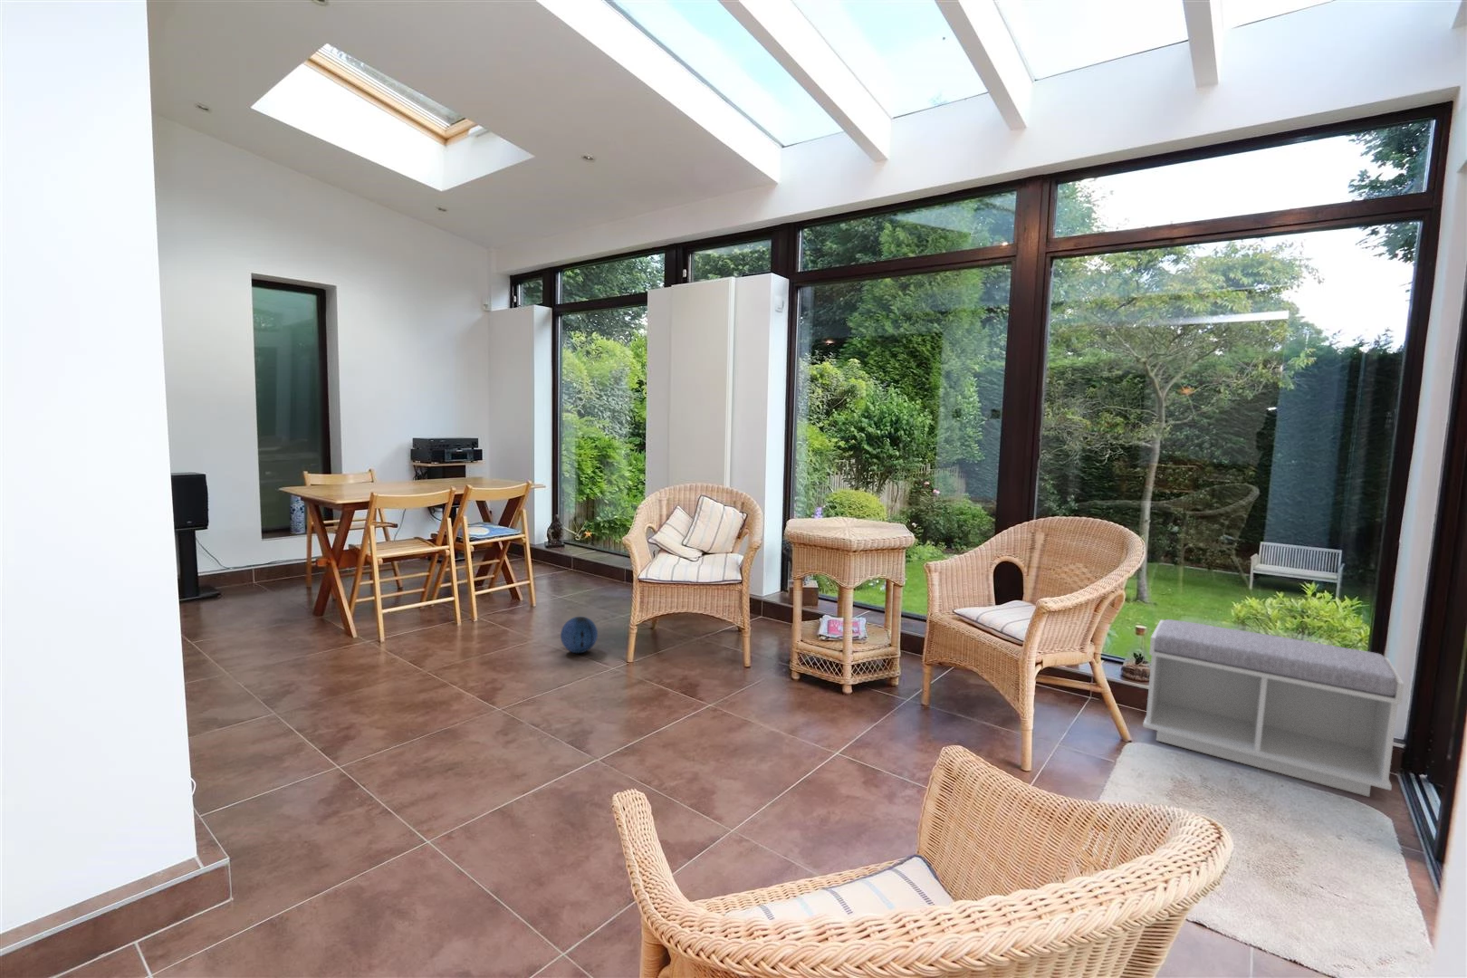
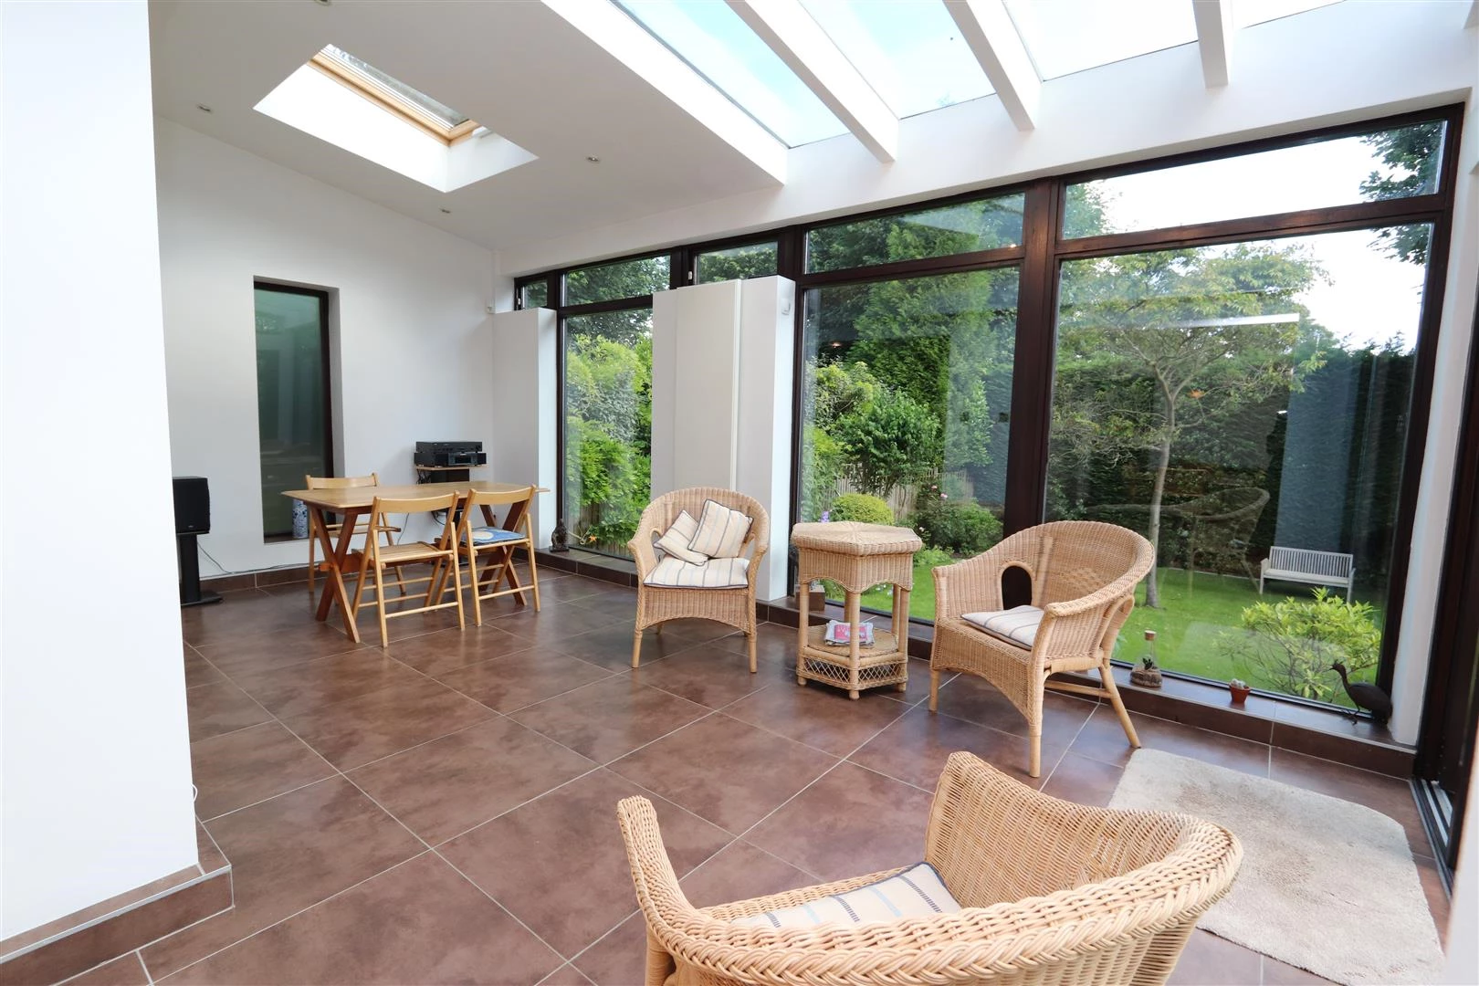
- bench (1260, 696)
- ball (579, 634)
